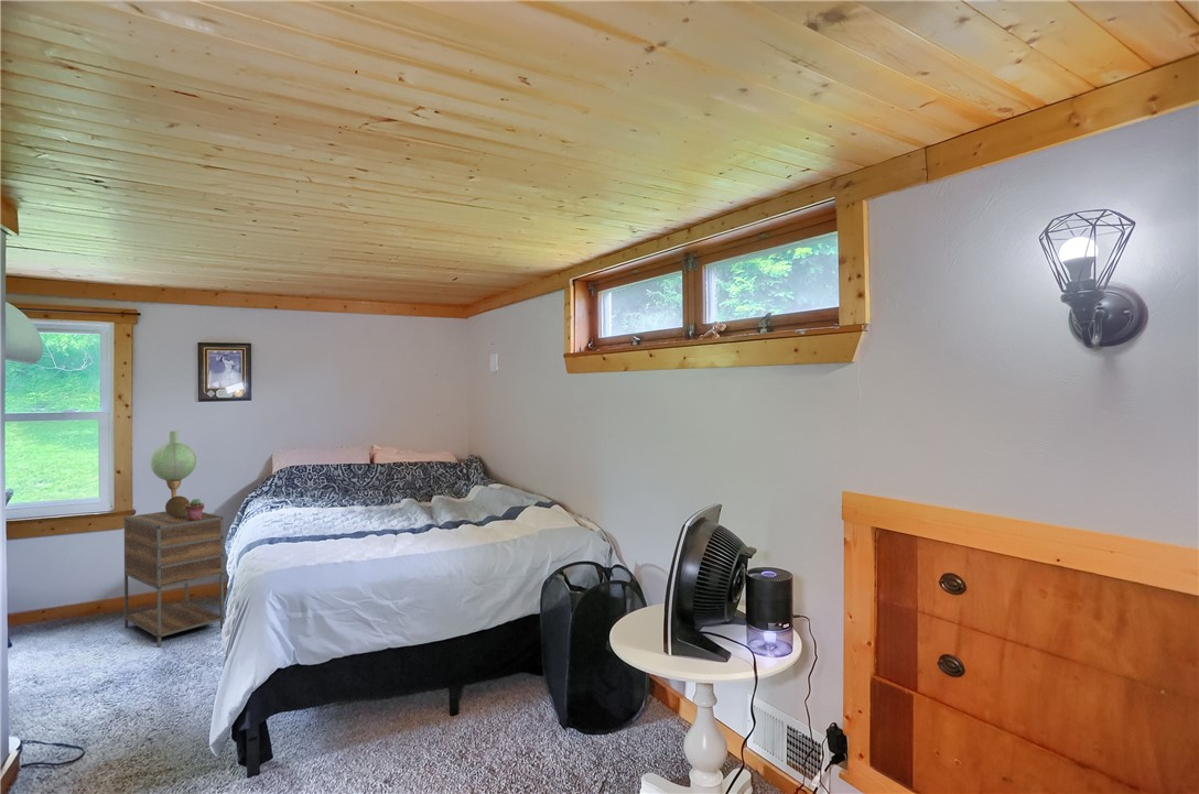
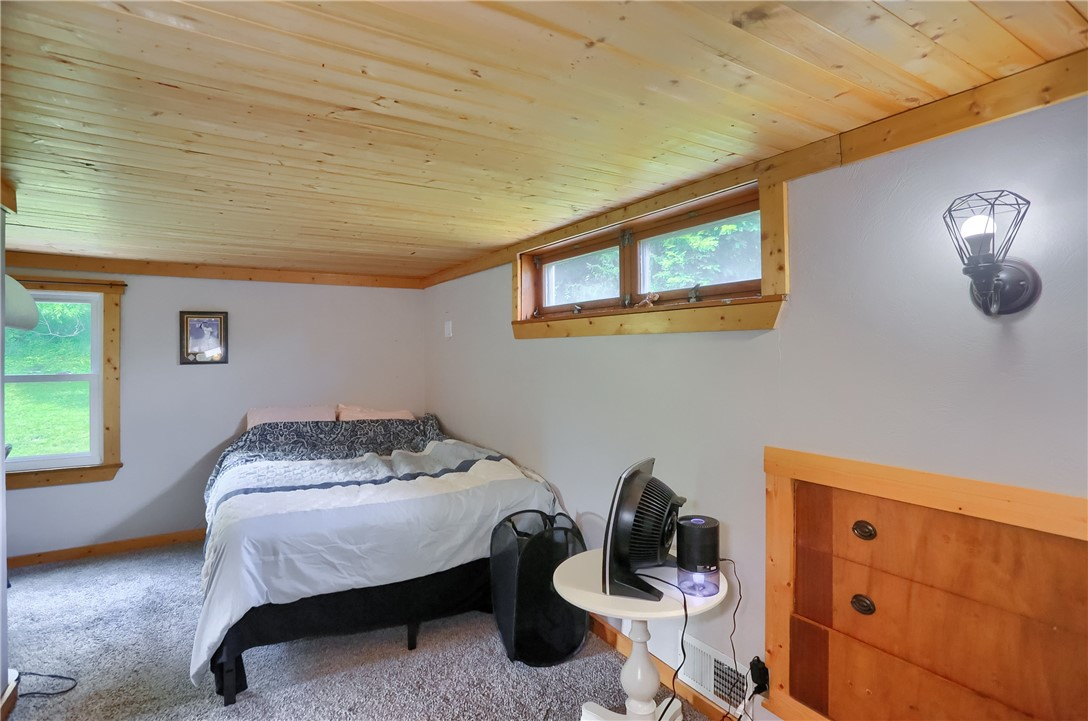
- wall lamp (173, 472)
- nightstand (176, 572)
- potted succulent (194, 509)
